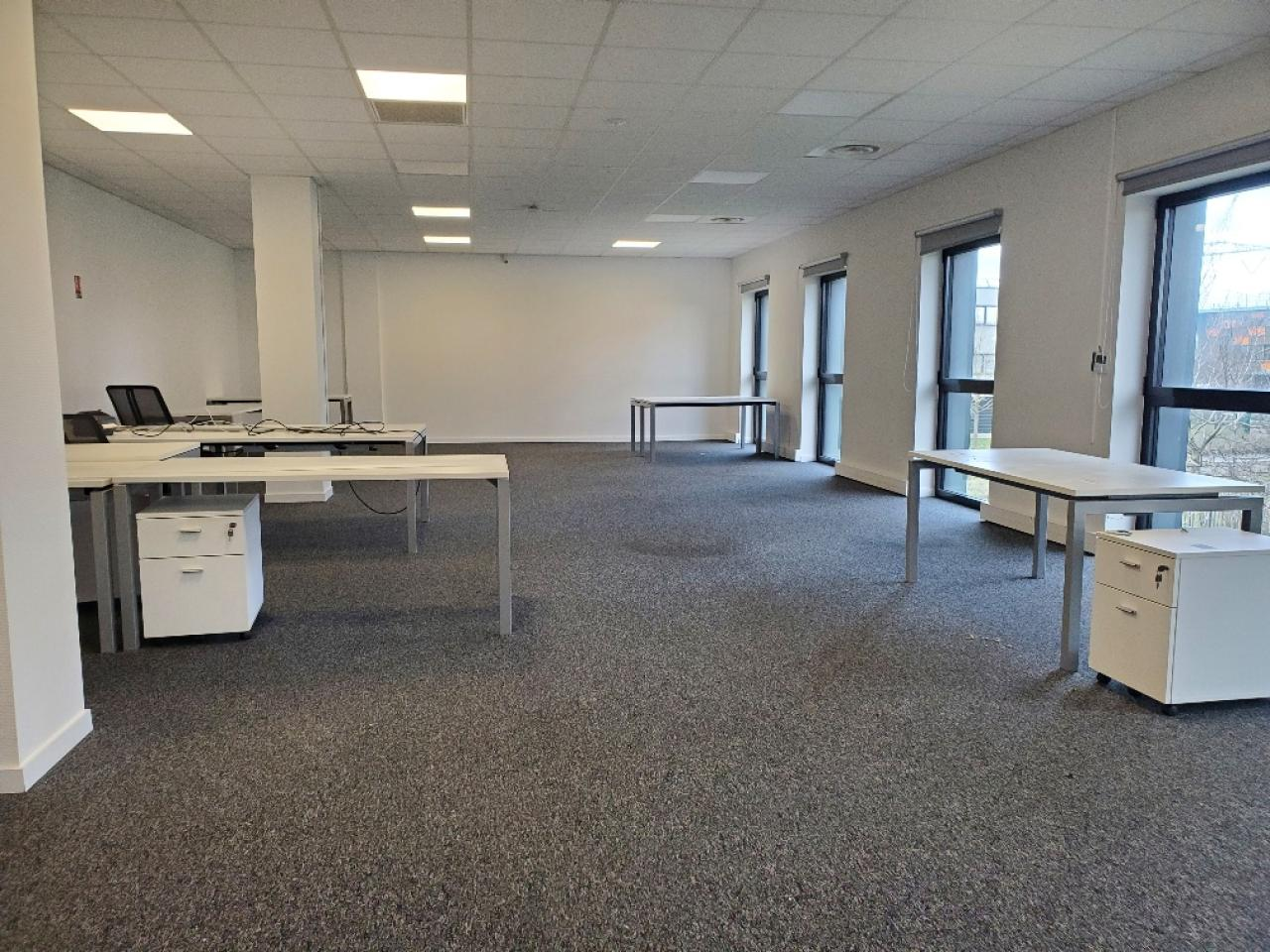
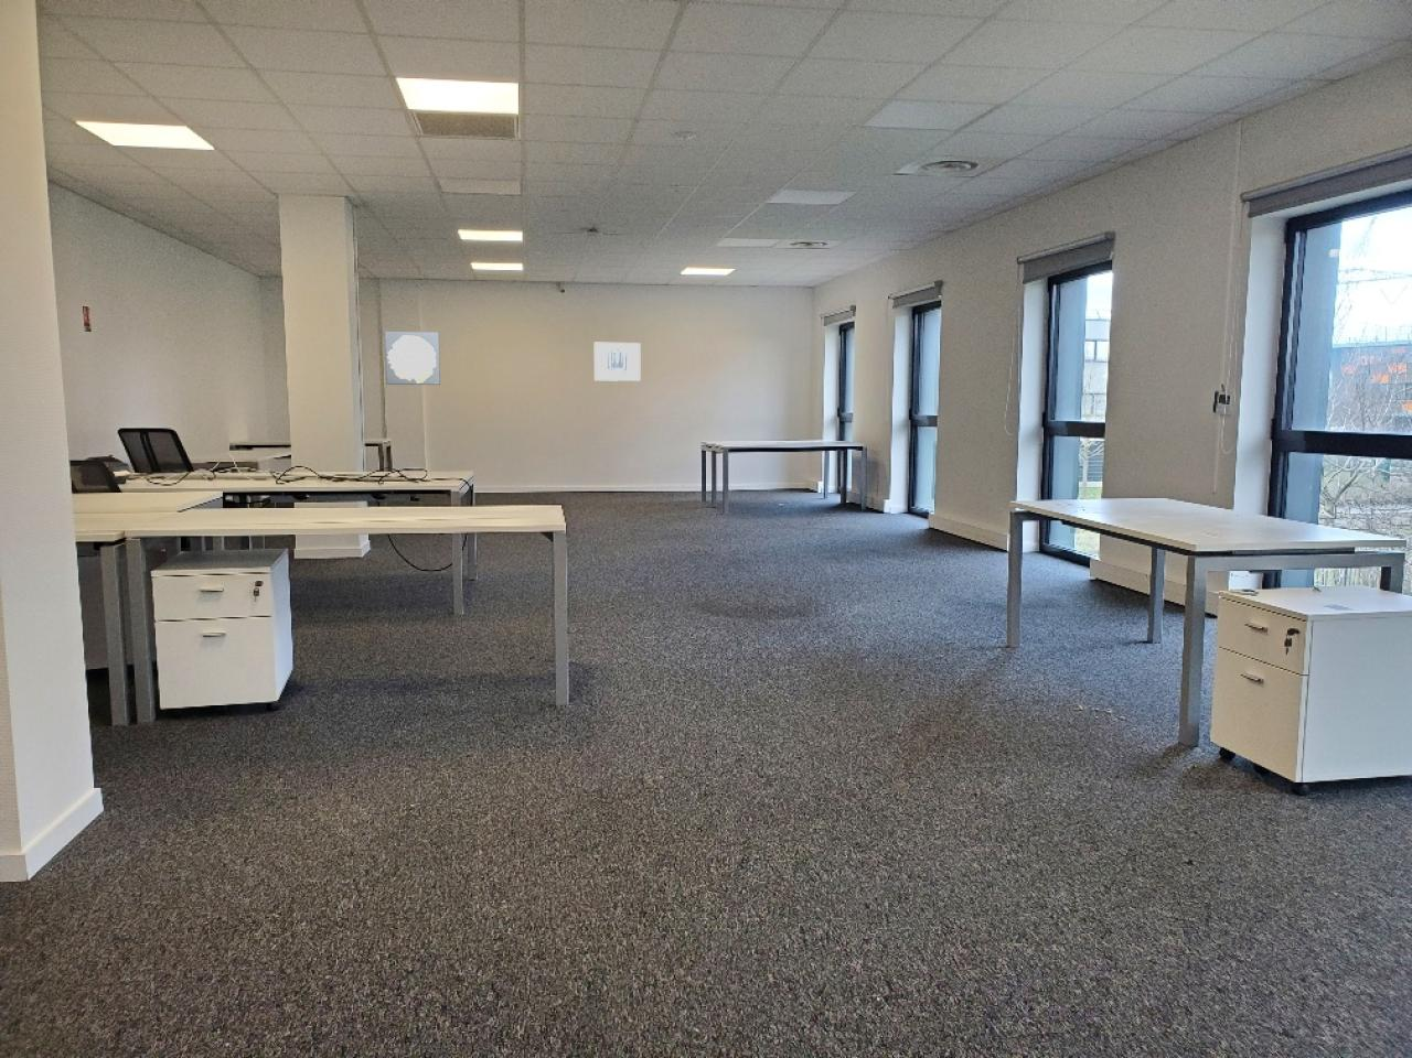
+ wall art (617, 361)
+ wall art (412, 358)
